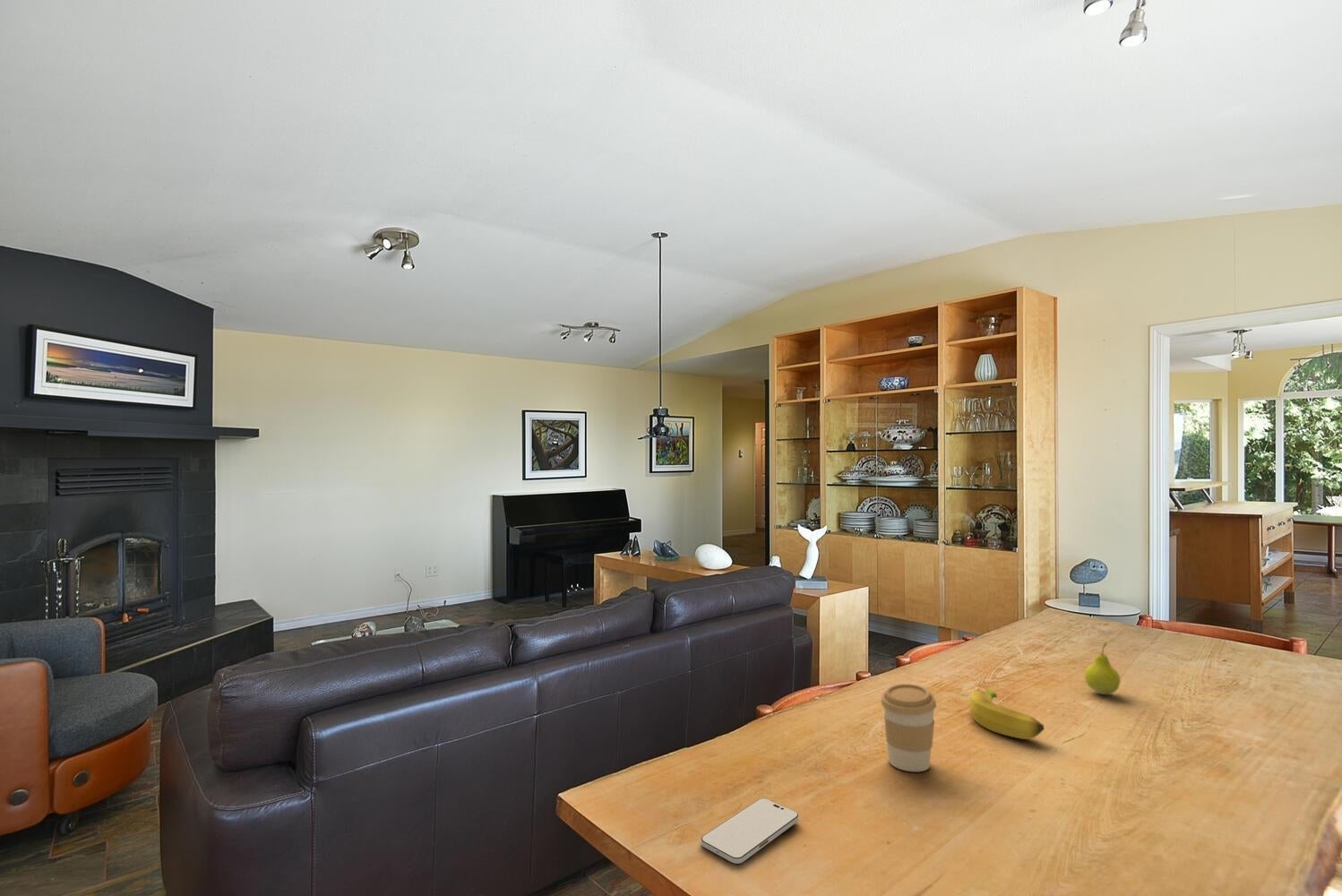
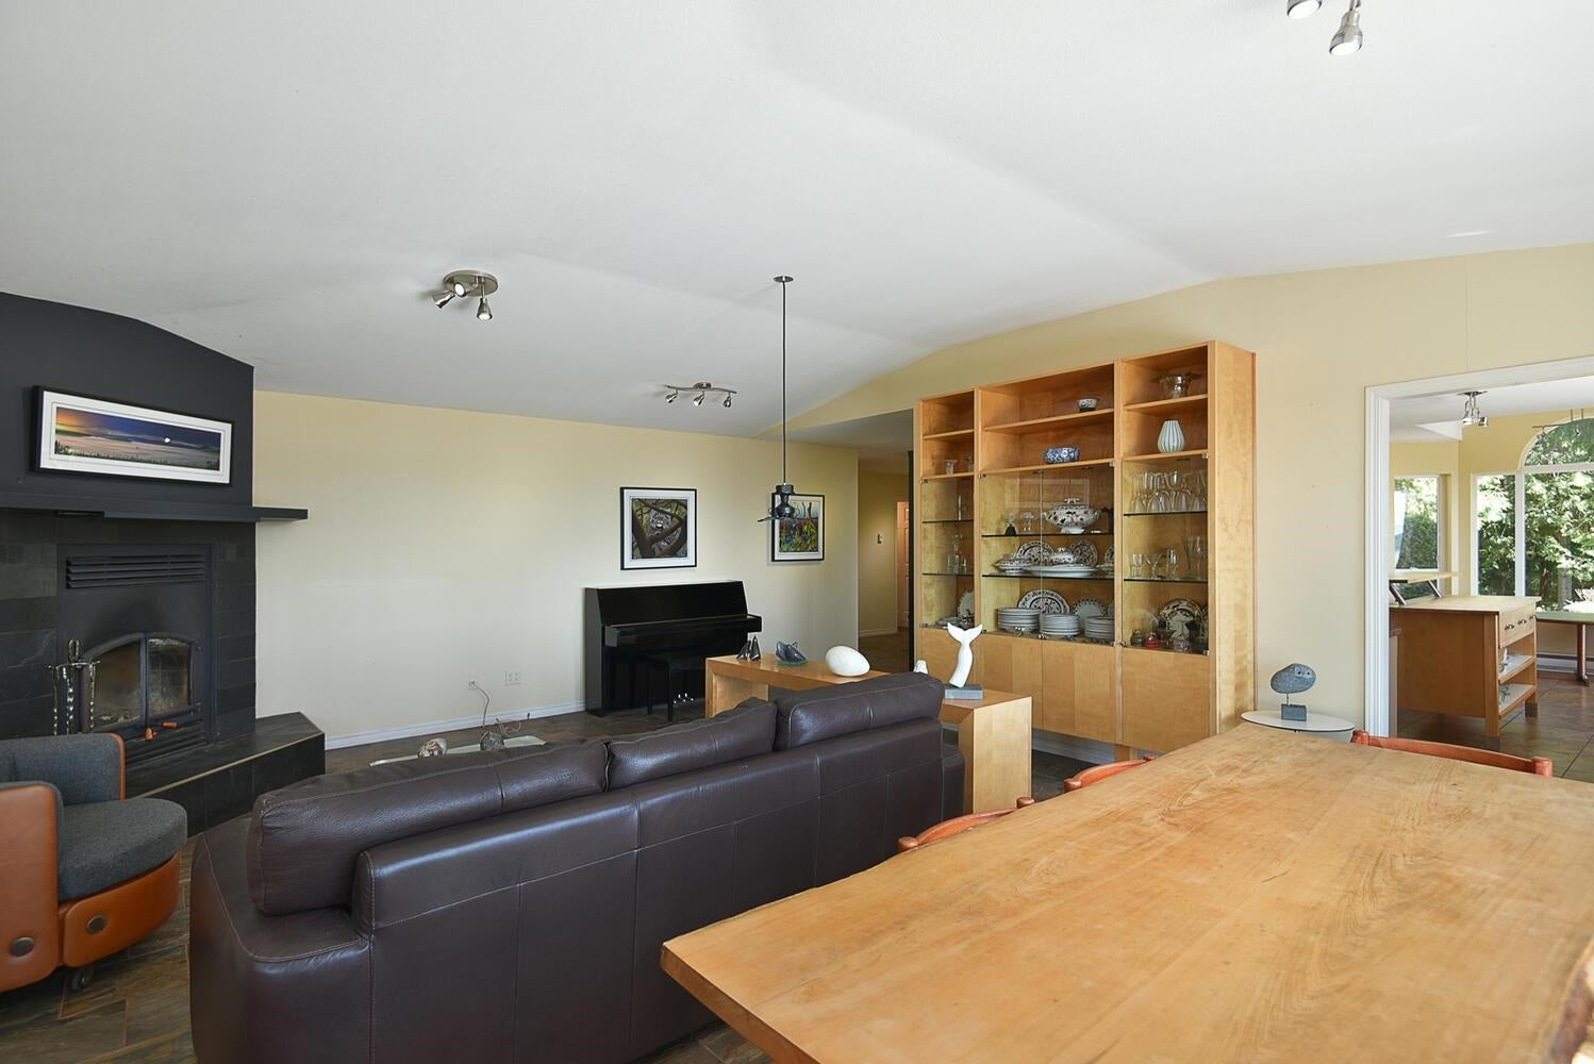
- smartphone (751, 828)
- banana (1005, 710)
- coffee cup (908, 726)
- fruit (1102, 667)
